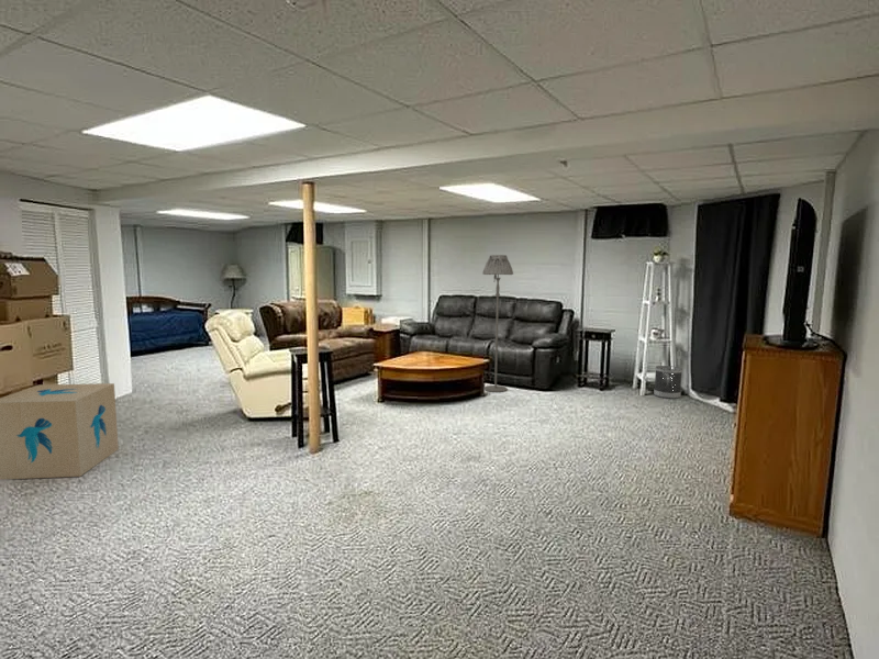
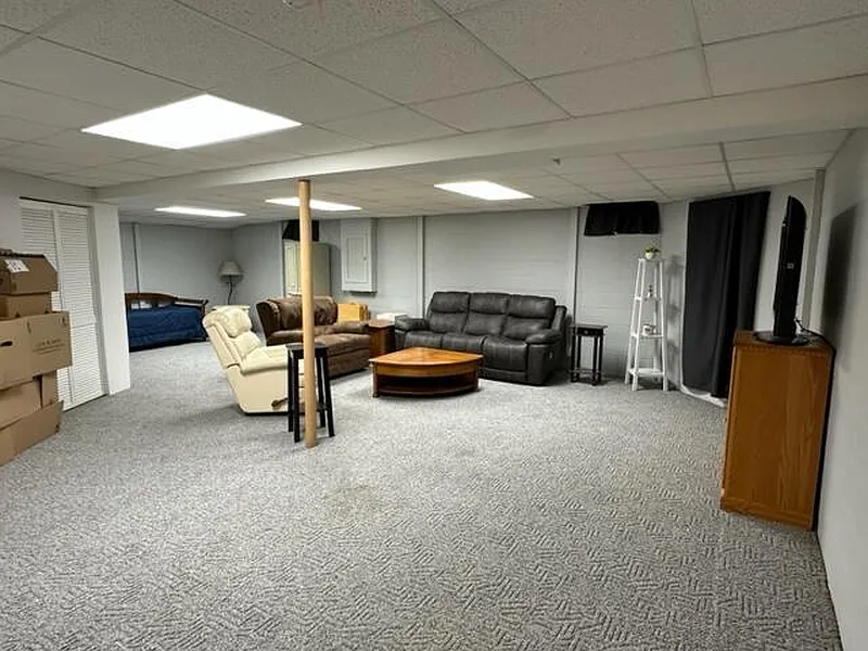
- cardboard box (58, 427)
- floor lamp (497, 323)
- wastebasket (667, 381)
